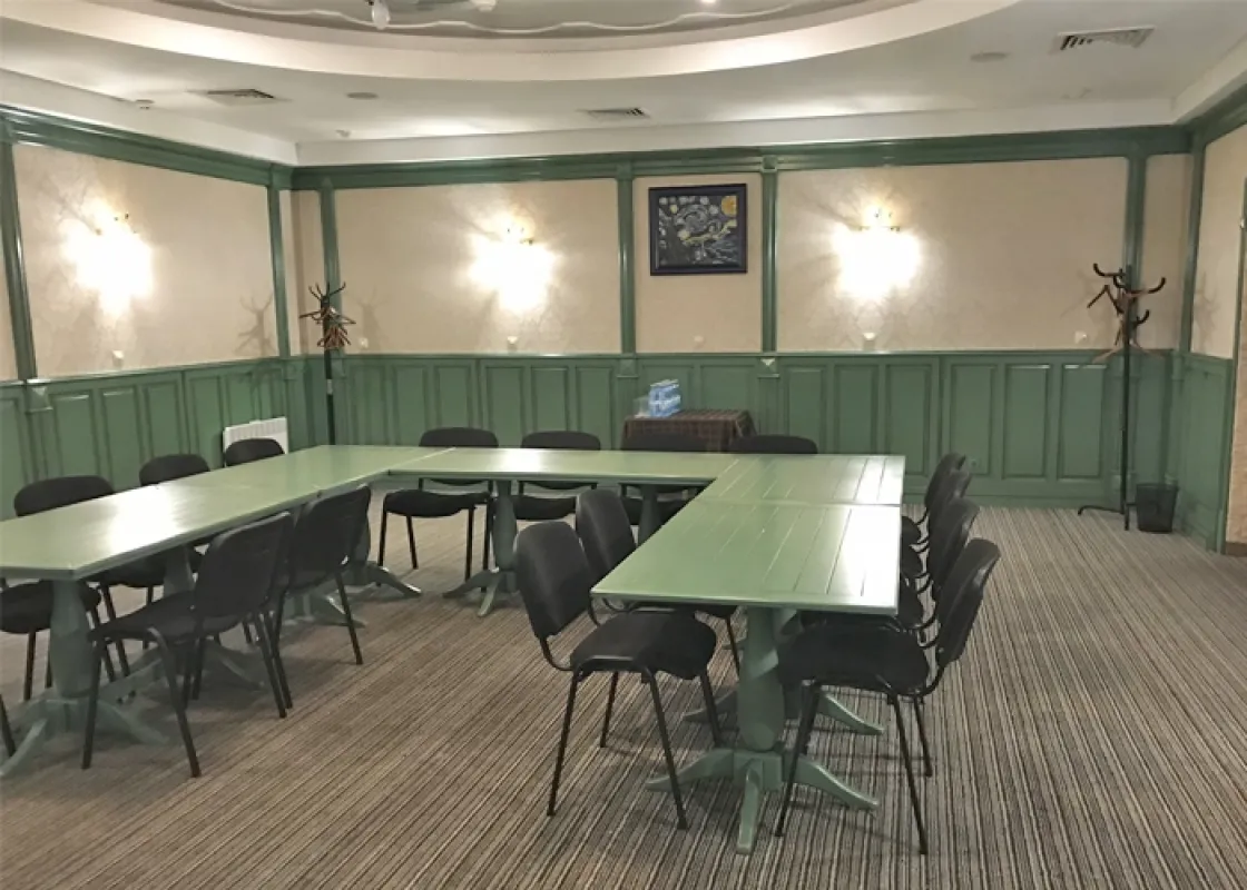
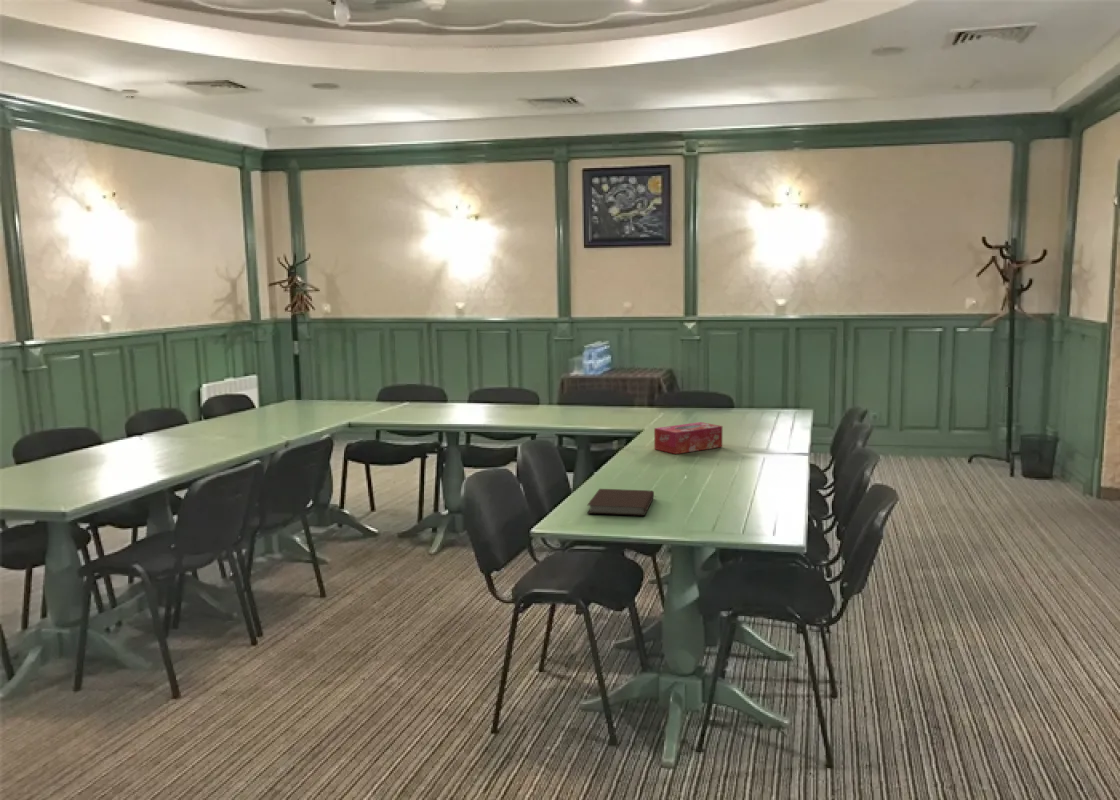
+ notebook (621, 501)
+ tissue box (688, 437)
